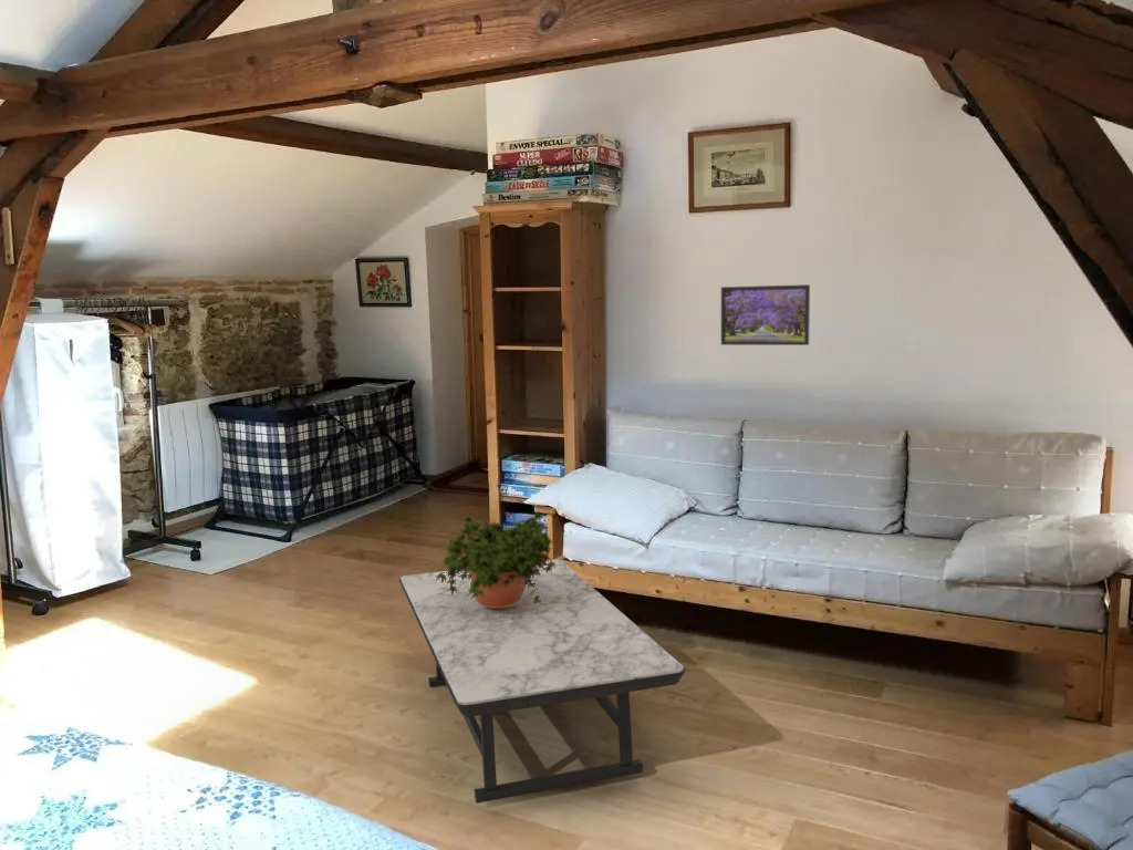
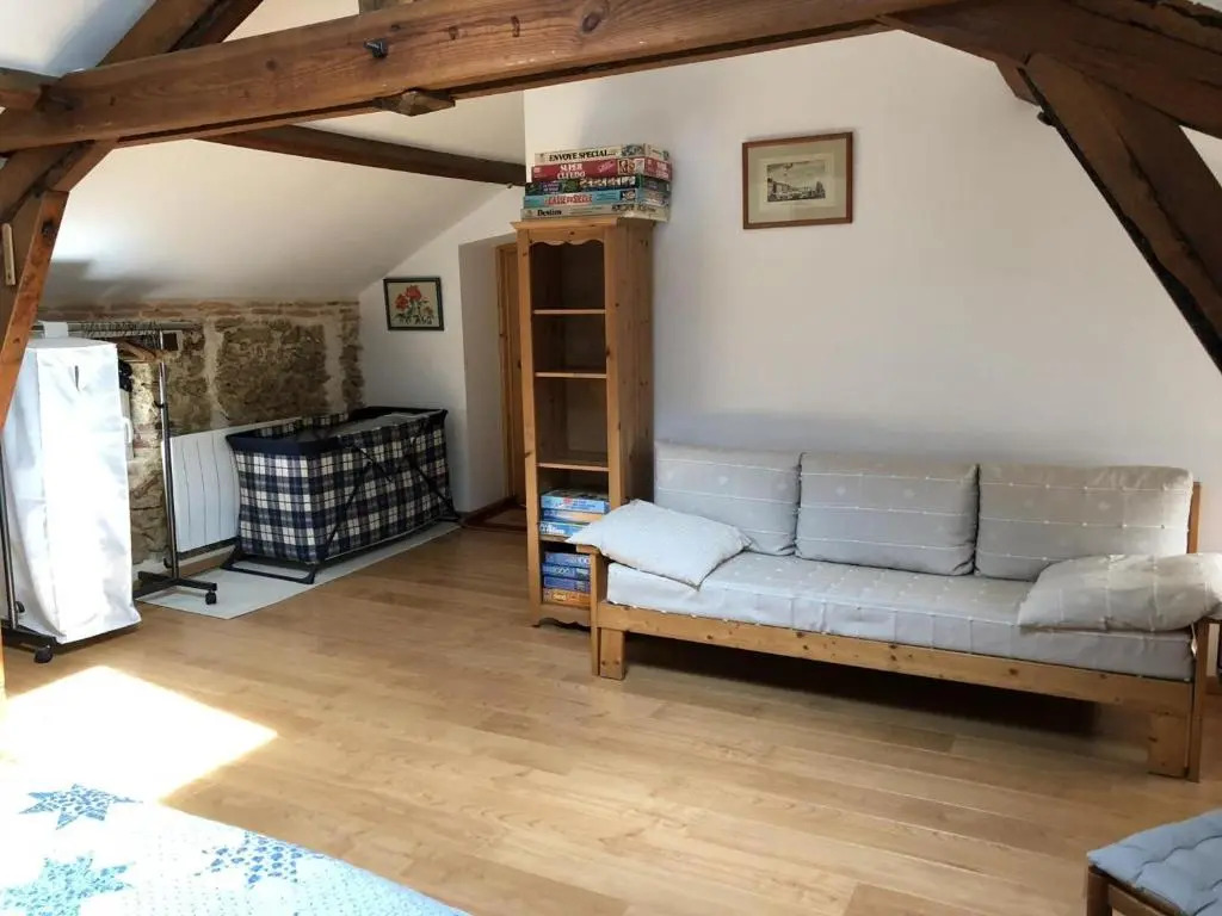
- potted plant (495, 560)
- coffee table (522, 670)
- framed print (763, 315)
